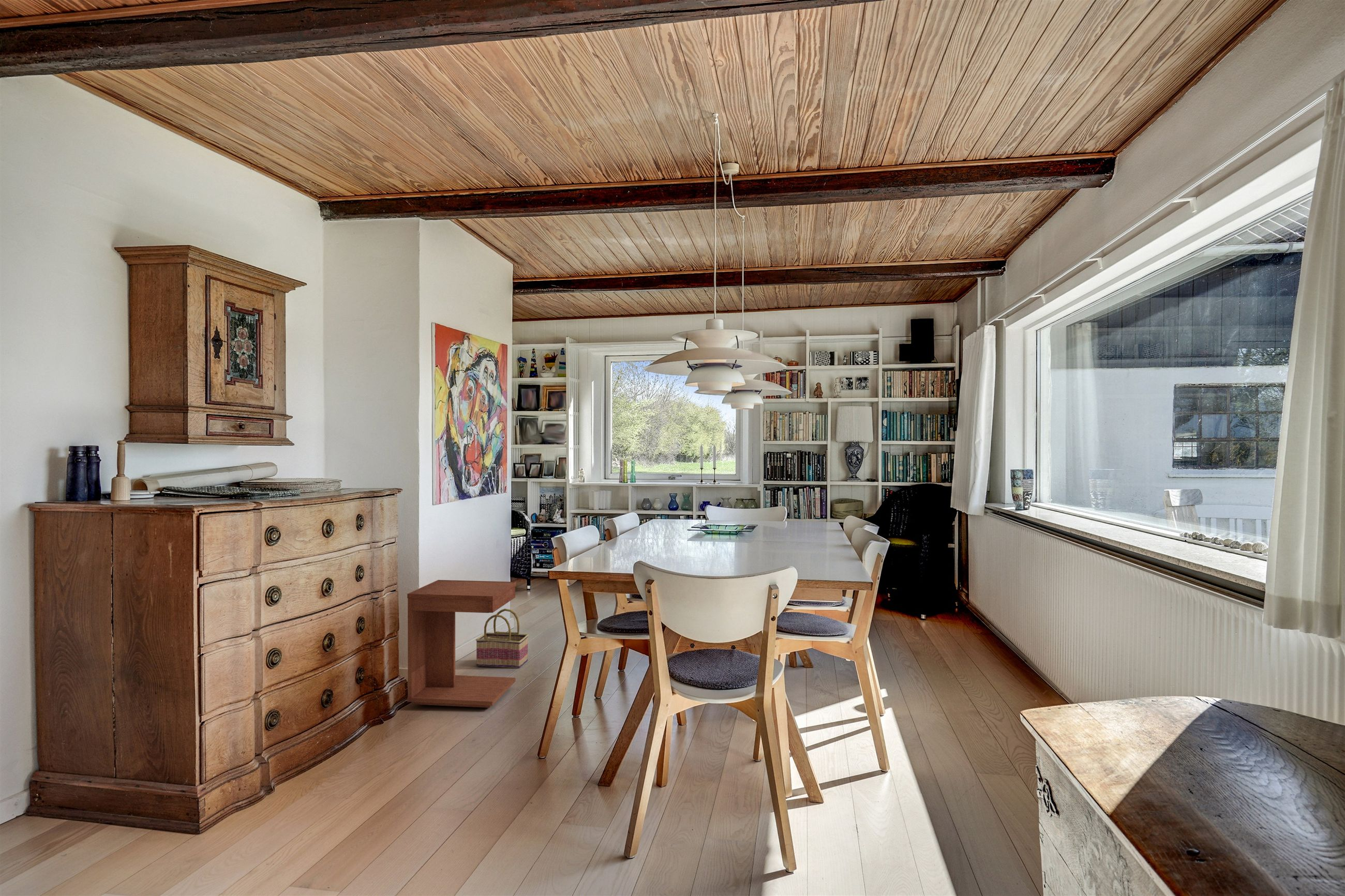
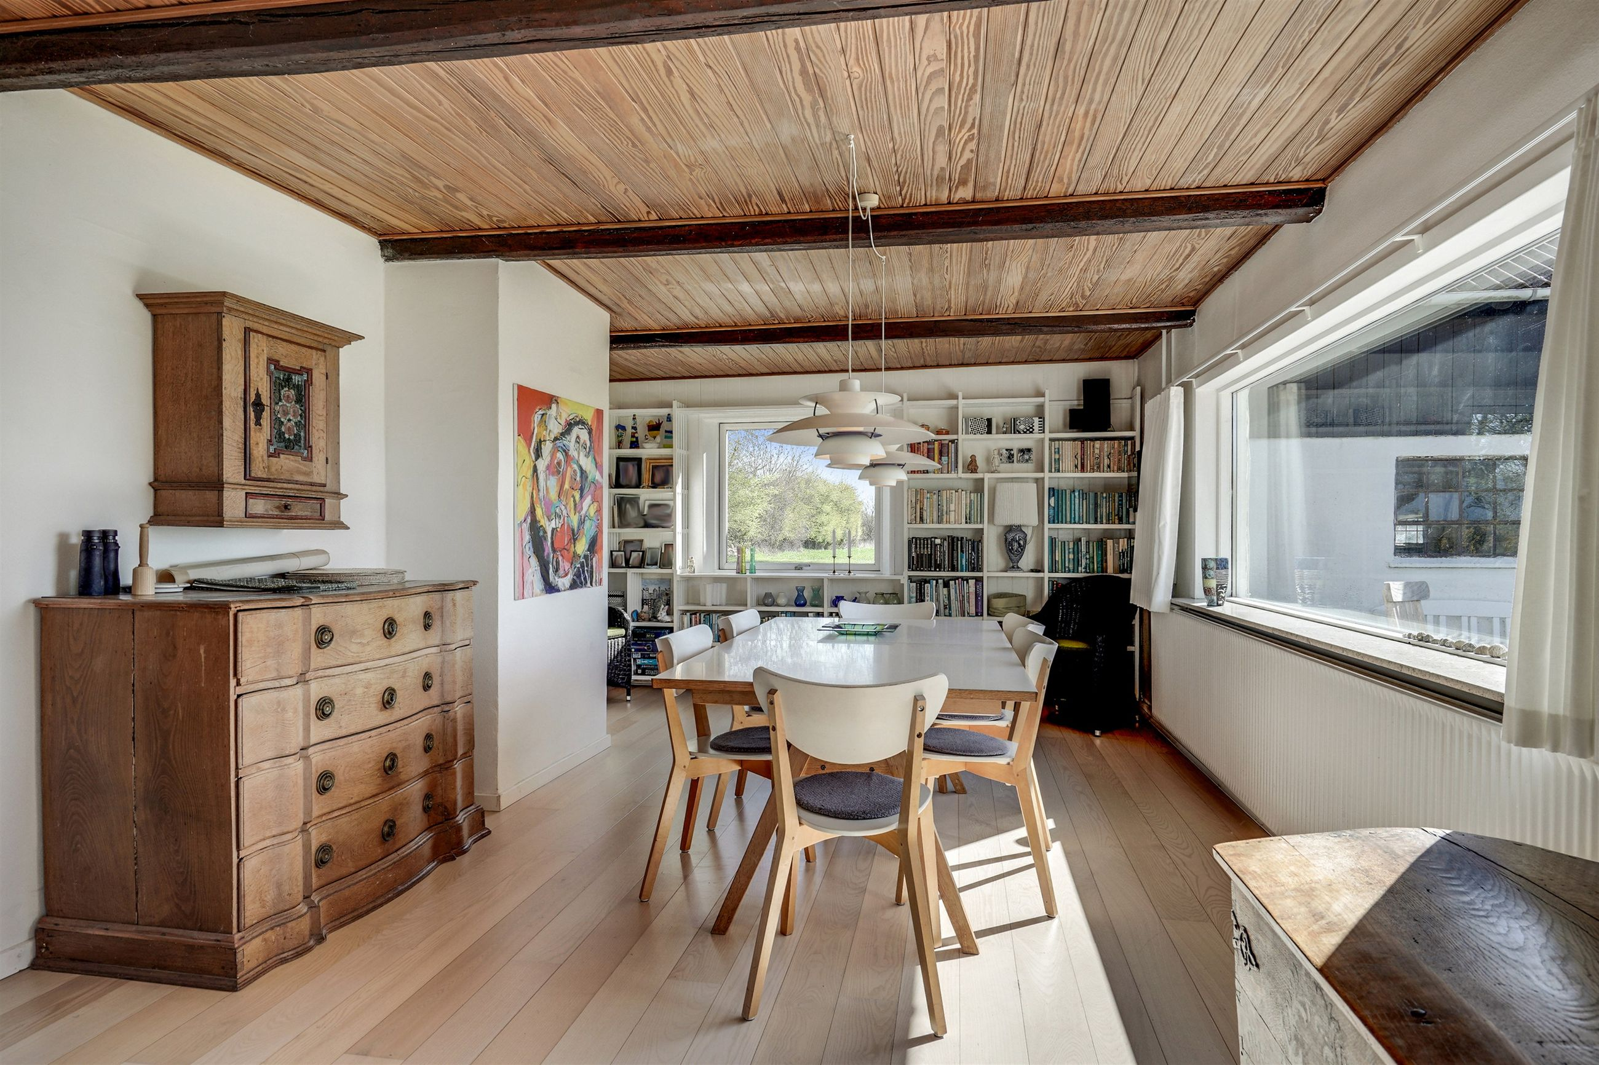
- basket (502, 637)
- side table (455, 642)
